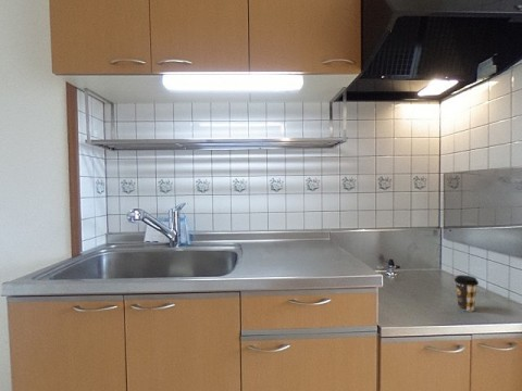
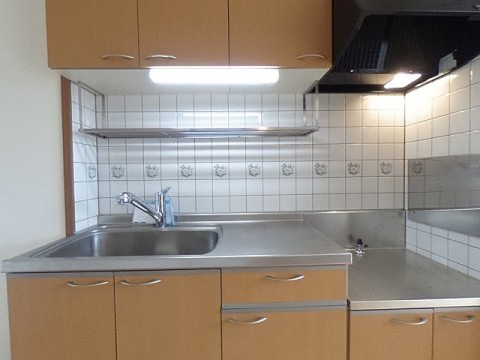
- coffee cup (465, 292)
